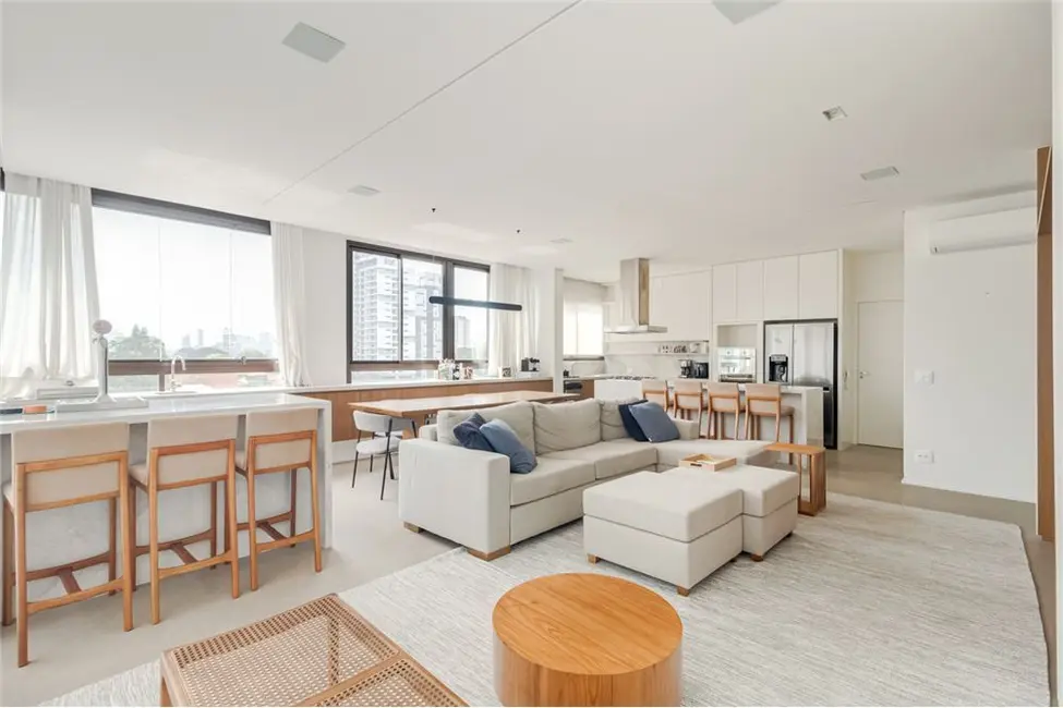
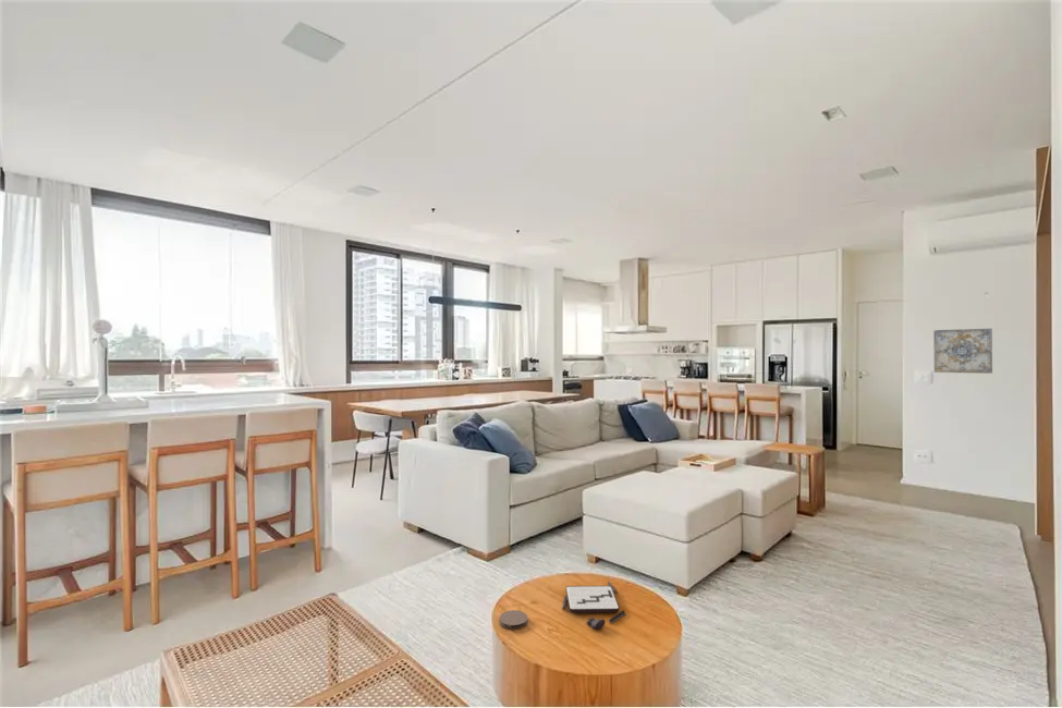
+ wall art (962, 351)
+ coaster (513, 619)
+ board game (591, 601)
